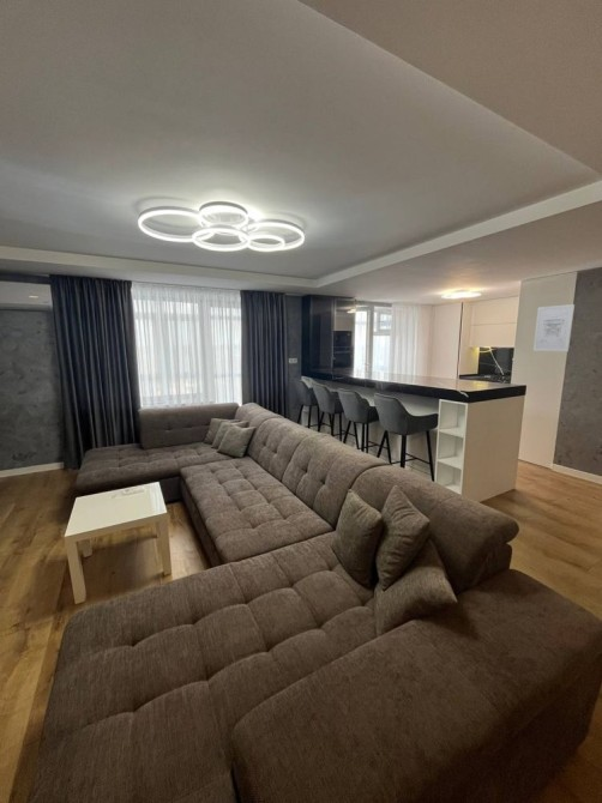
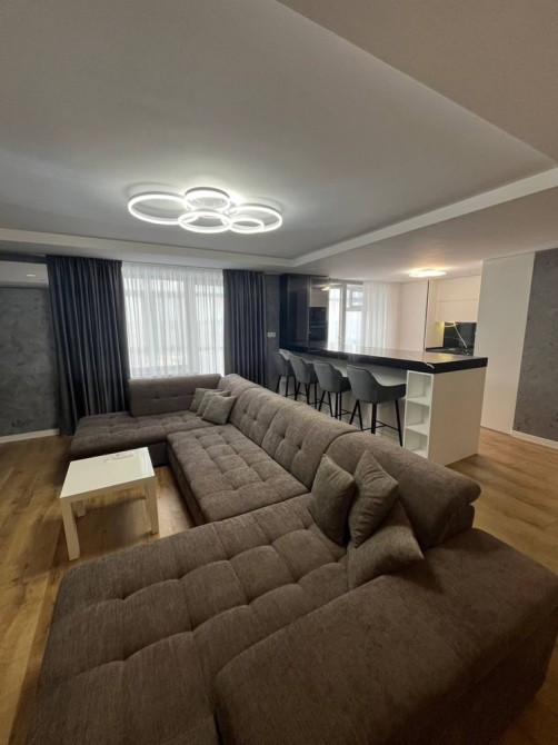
- wall art (553, 328)
